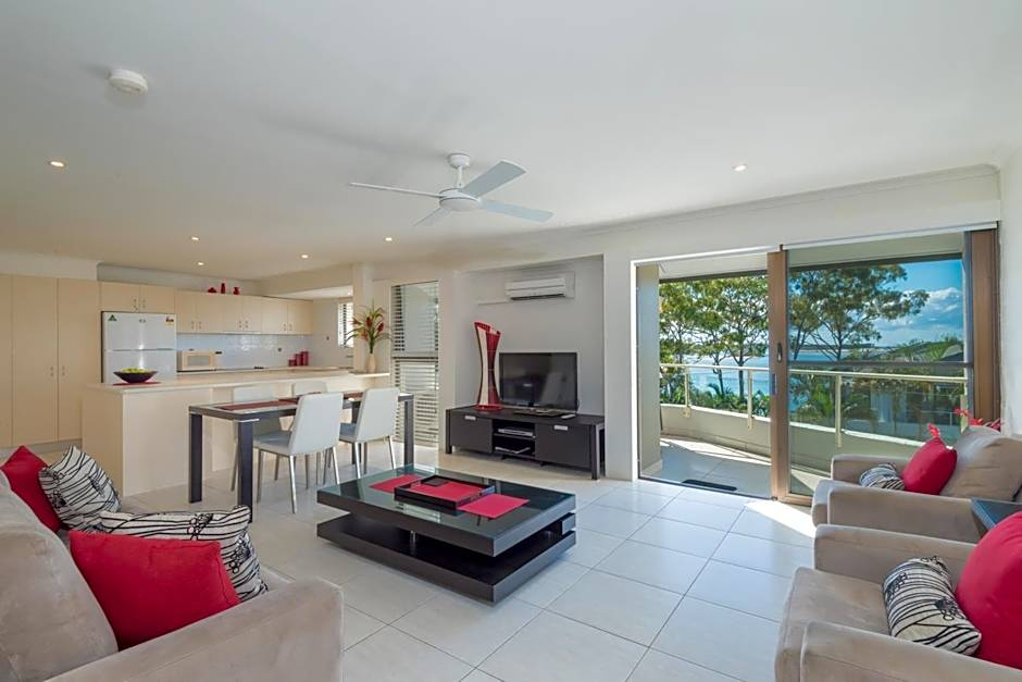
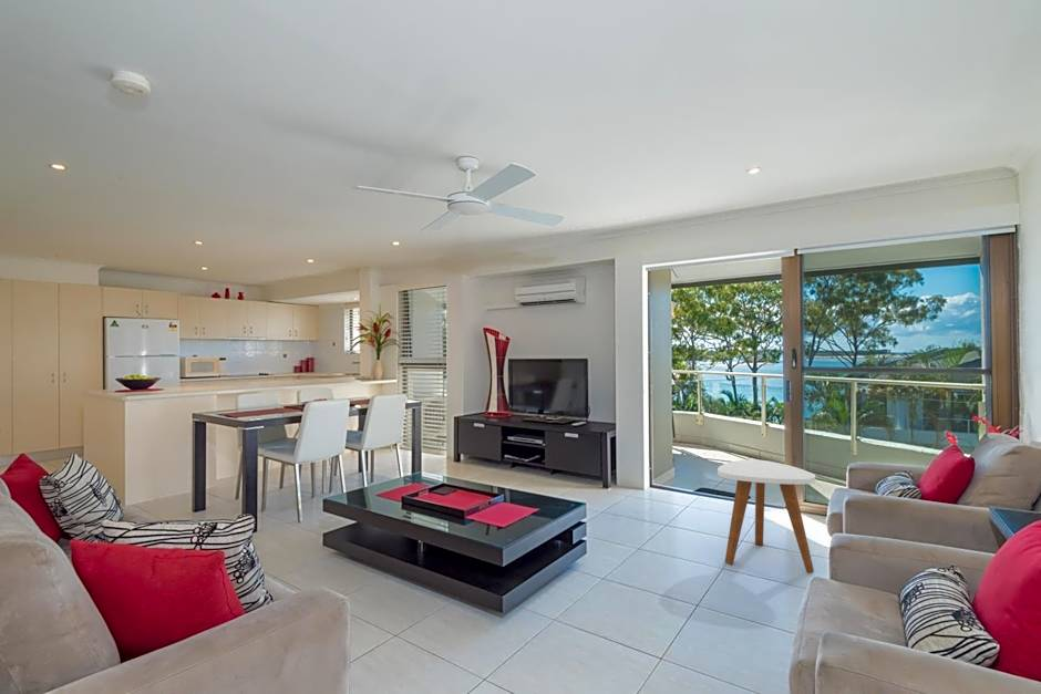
+ side table (759, 512)
